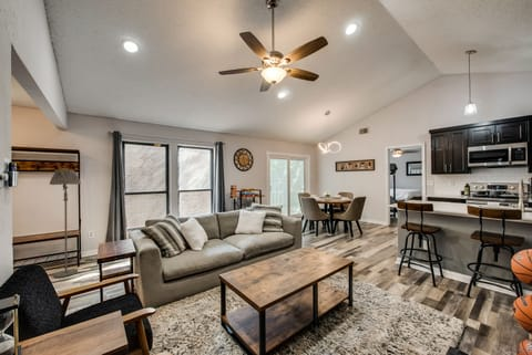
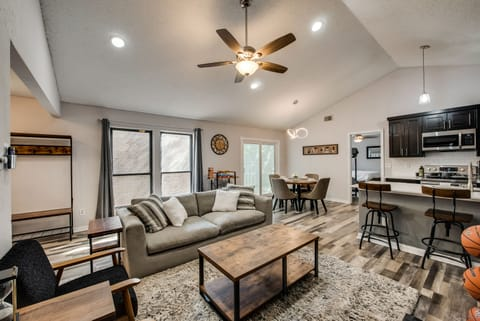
- floor lamp (65, 221)
